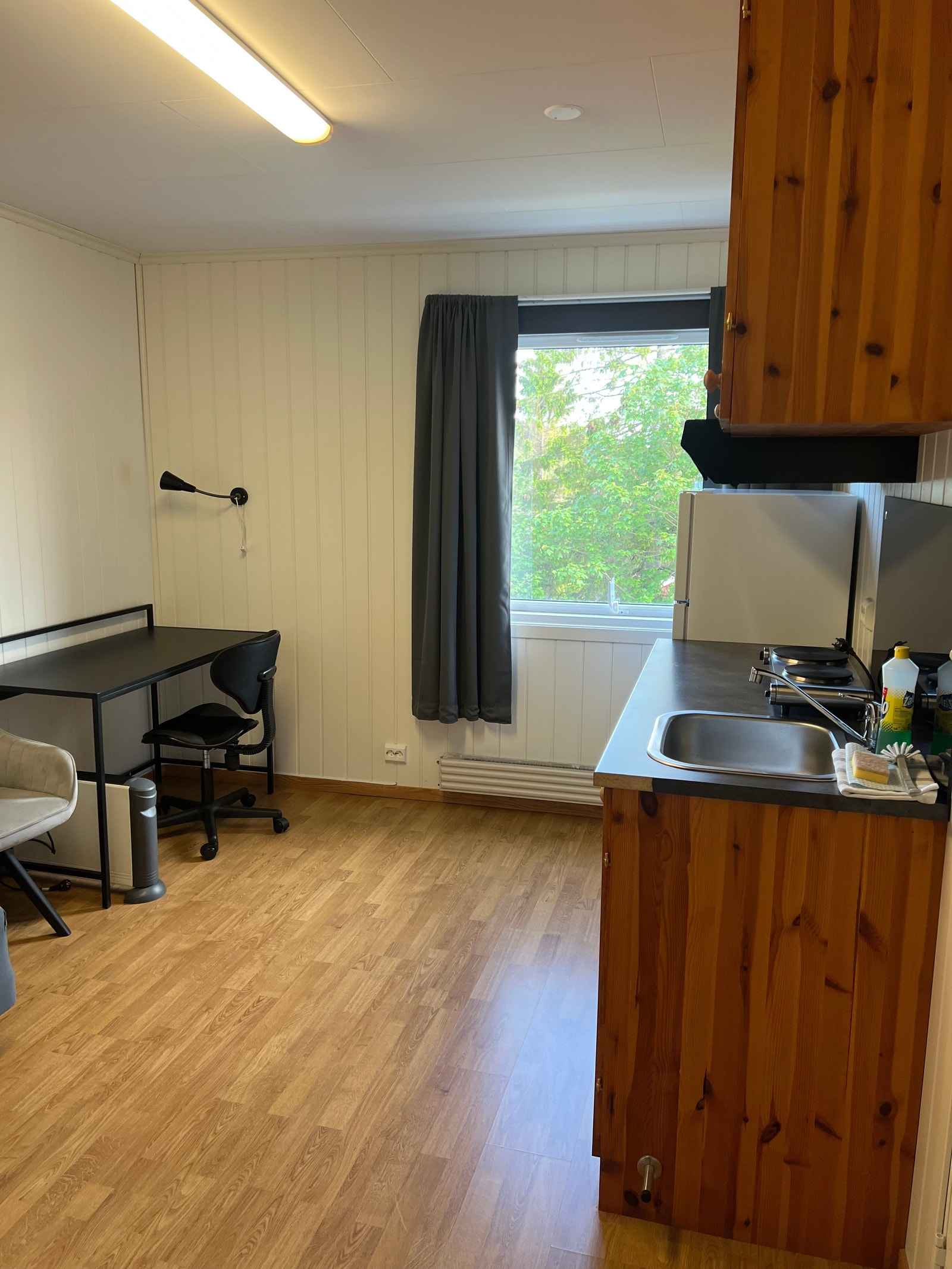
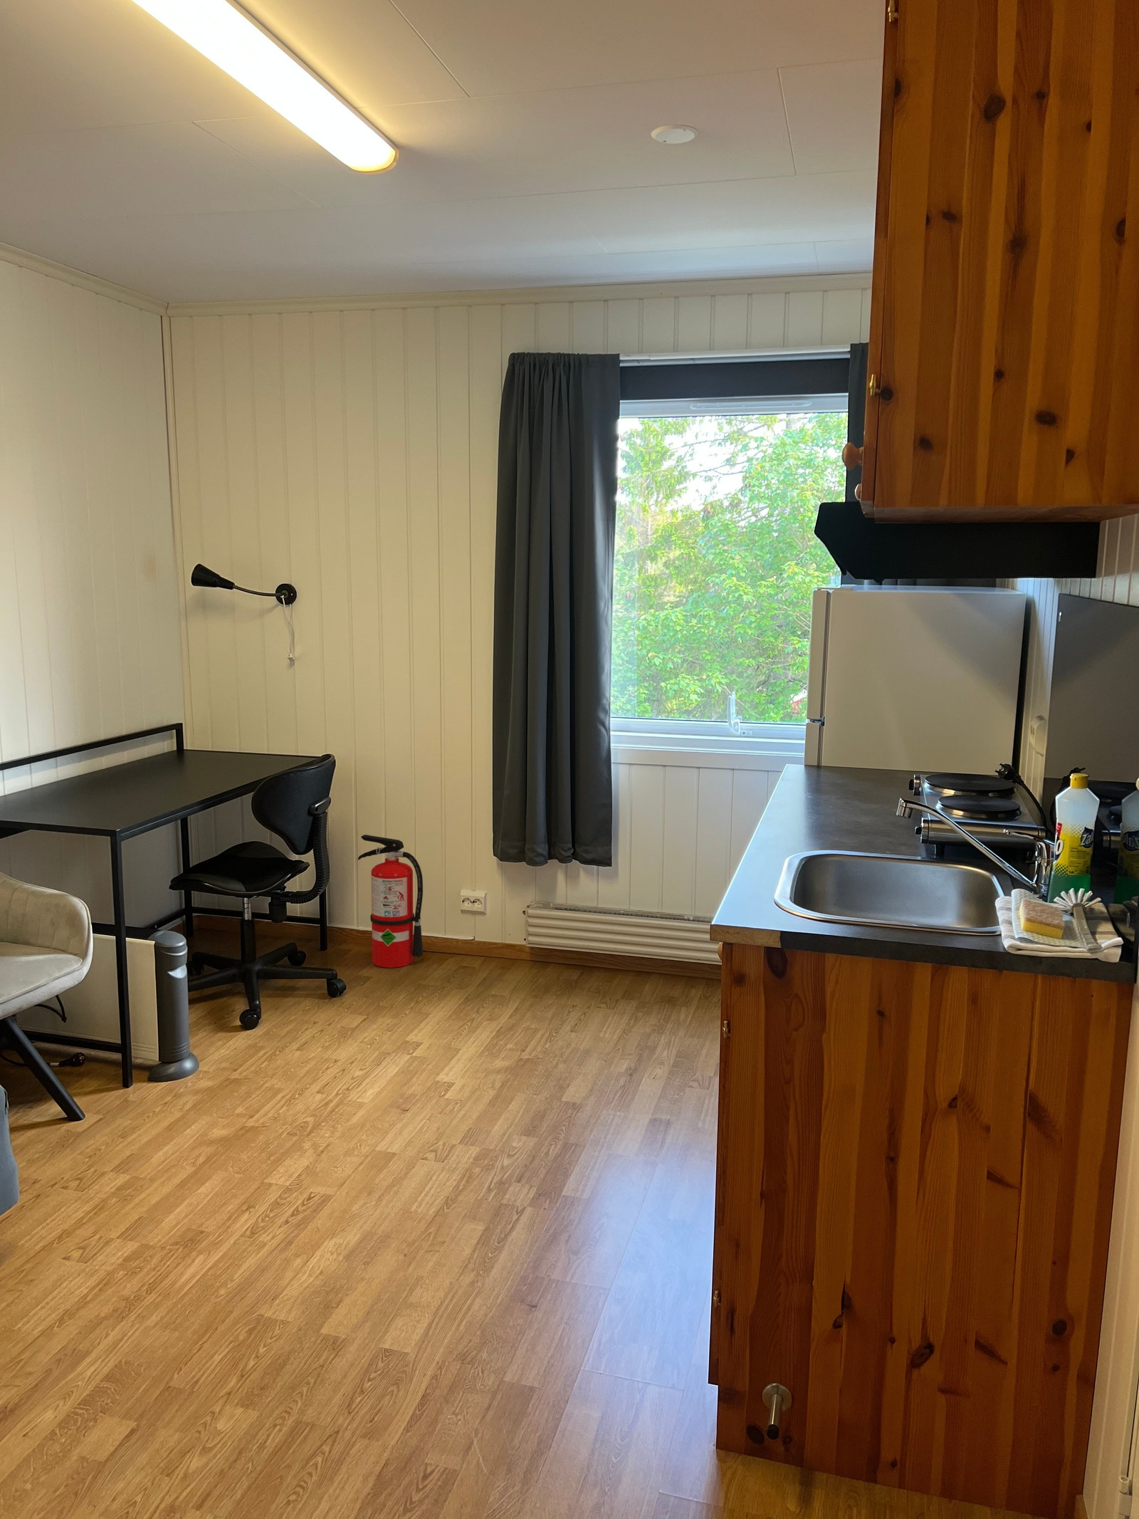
+ fire extinguisher (388, 901)
